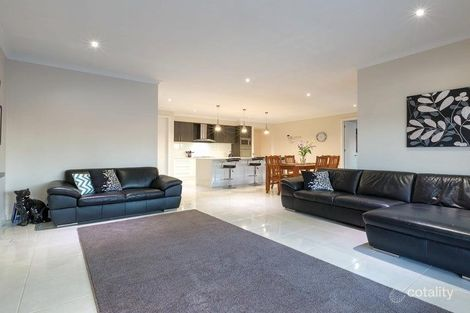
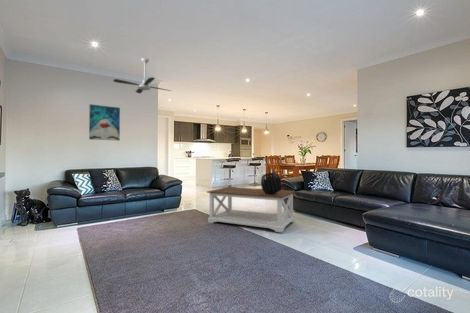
+ coffee table (248, 211)
+ decorative sphere (271, 182)
+ wall art (105, 123)
+ ceiling fan (144, 73)
